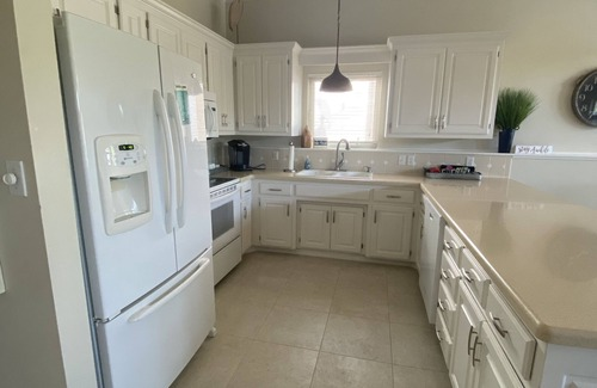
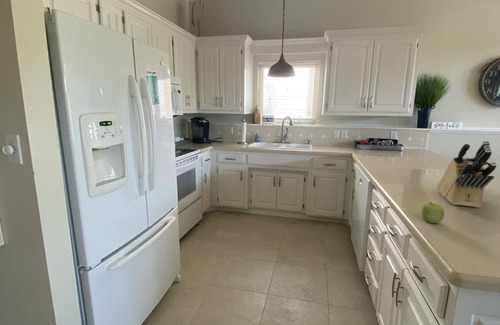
+ fruit (432, 212)
+ knife block (464, 170)
